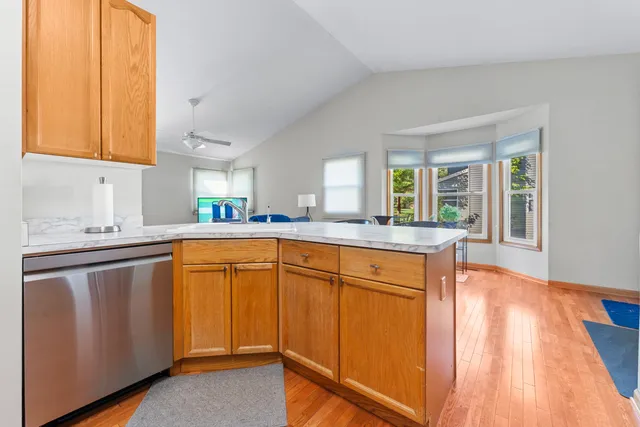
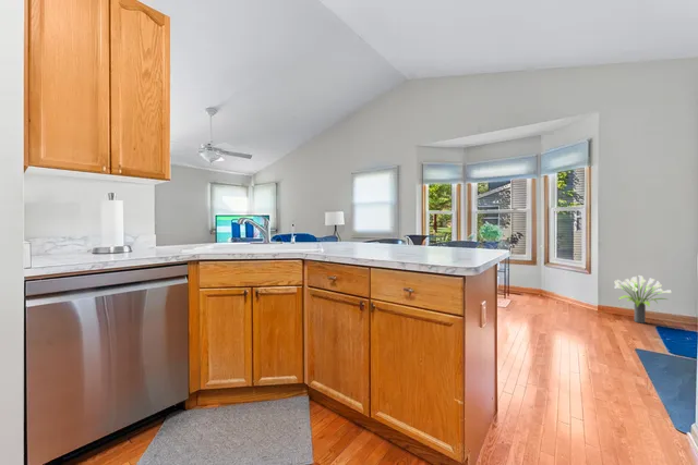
+ potted plant (641, 298)
